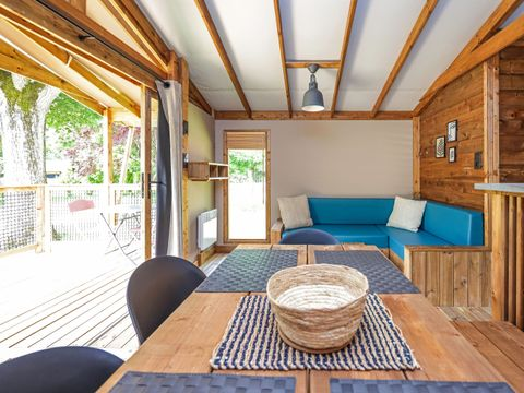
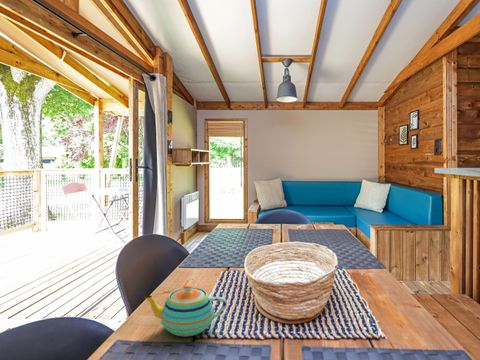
+ teapot (185, 306)
